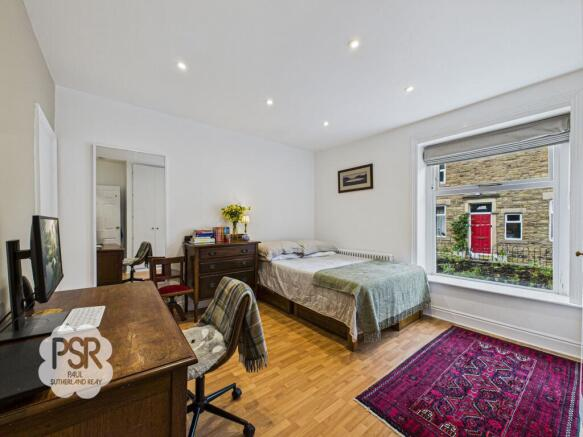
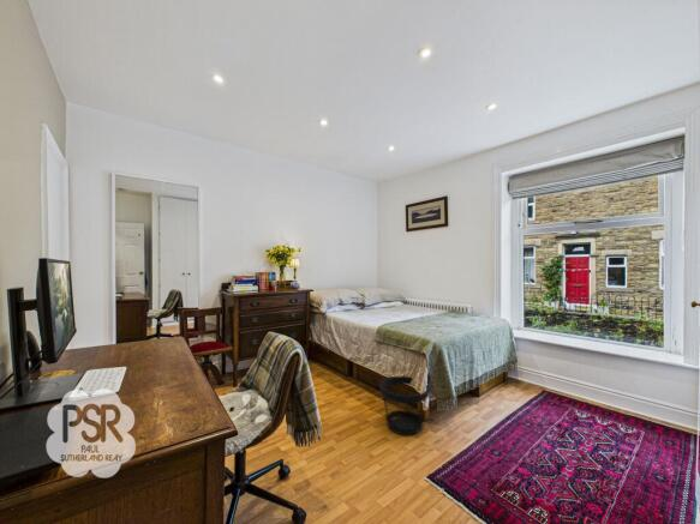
+ wastebasket (403, 405)
